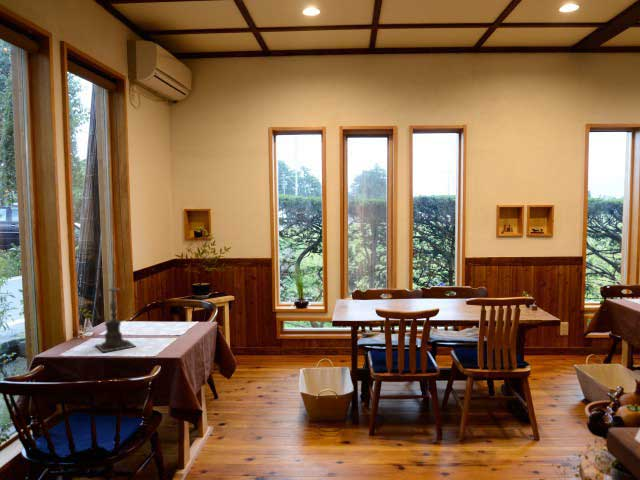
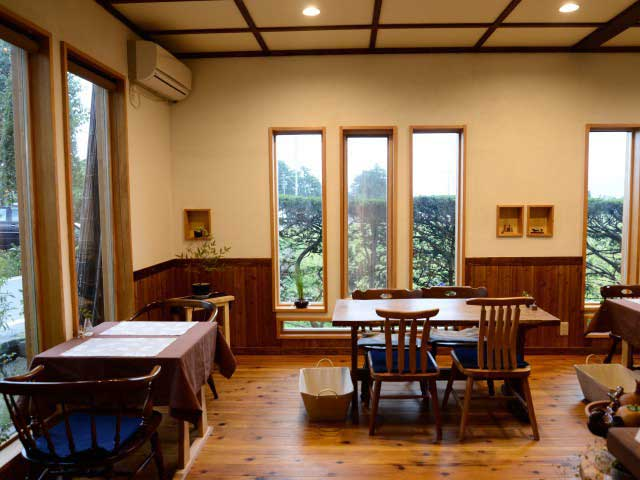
- candle holder (114, 312)
